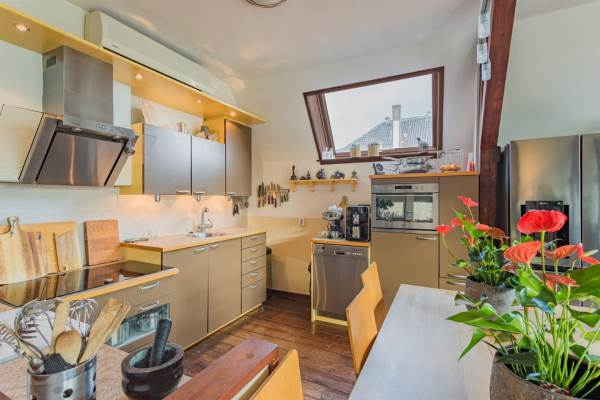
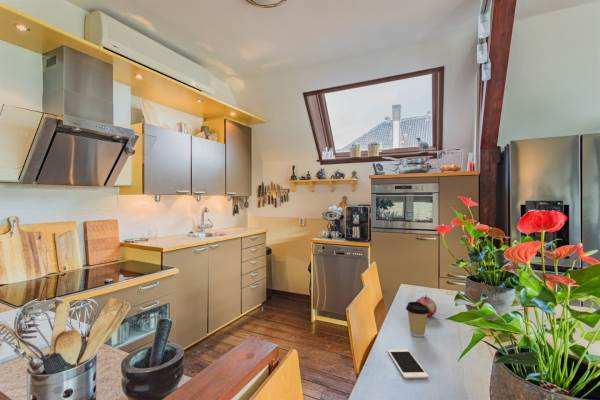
+ coffee cup (417, 319)
+ cell phone (406, 362)
+ fruit (425, 304)
